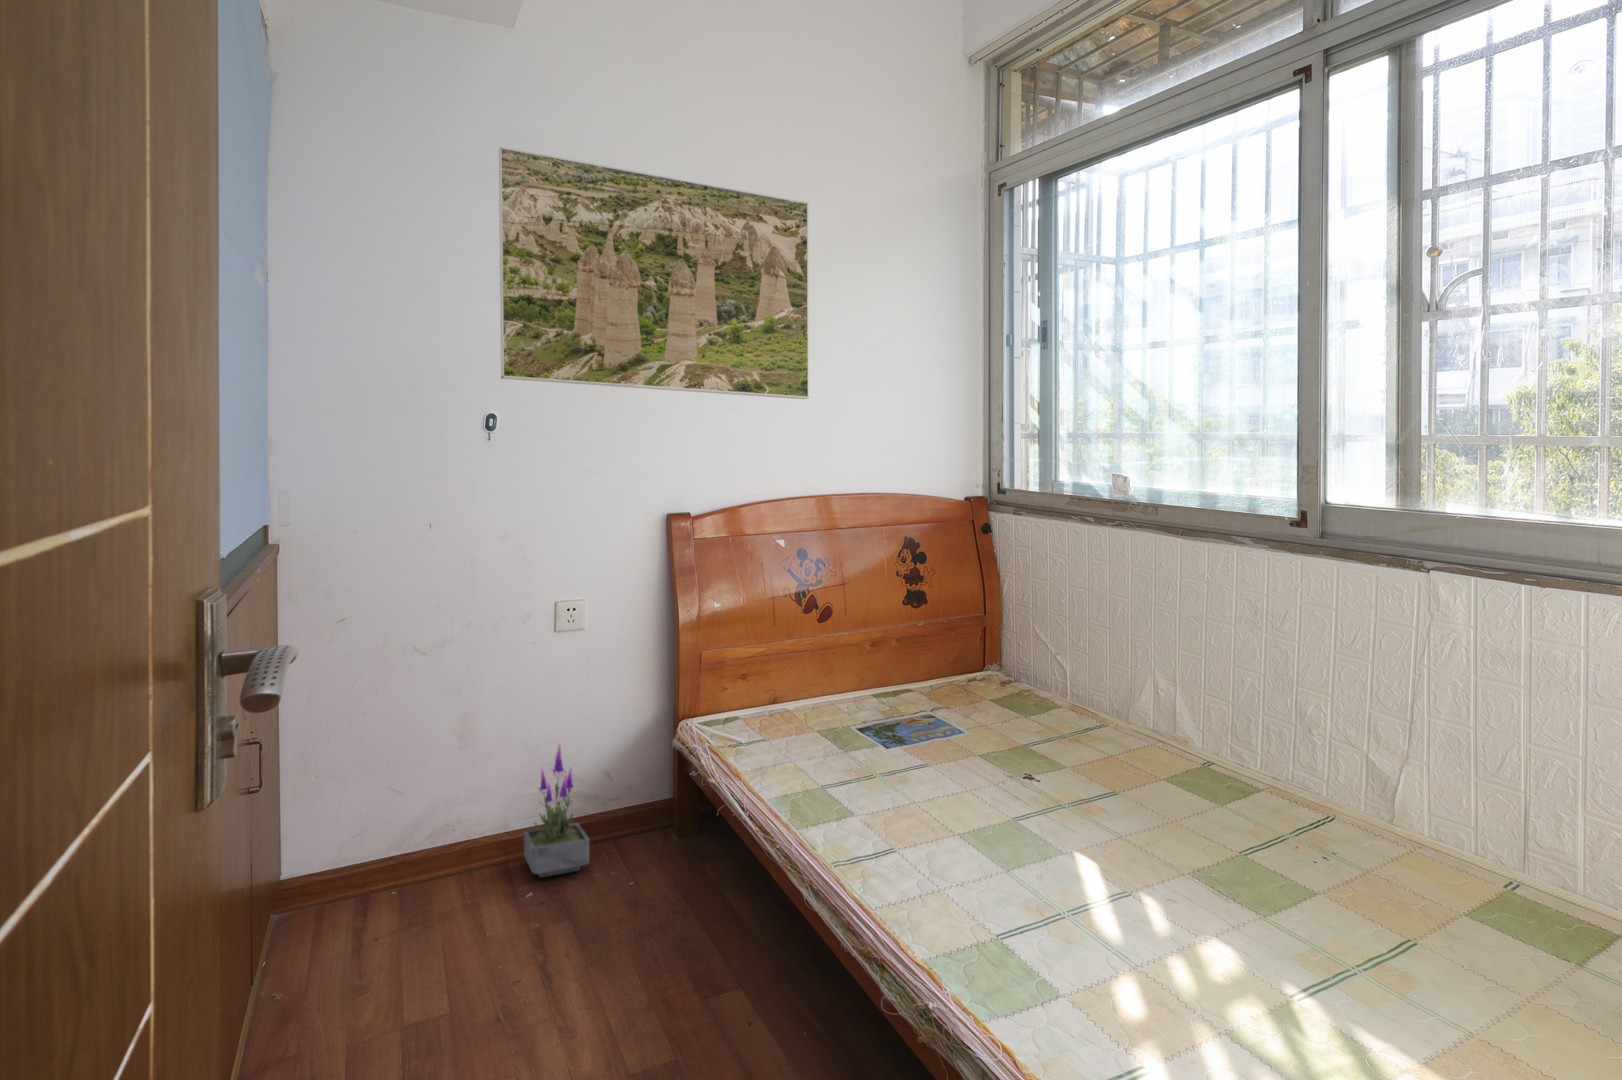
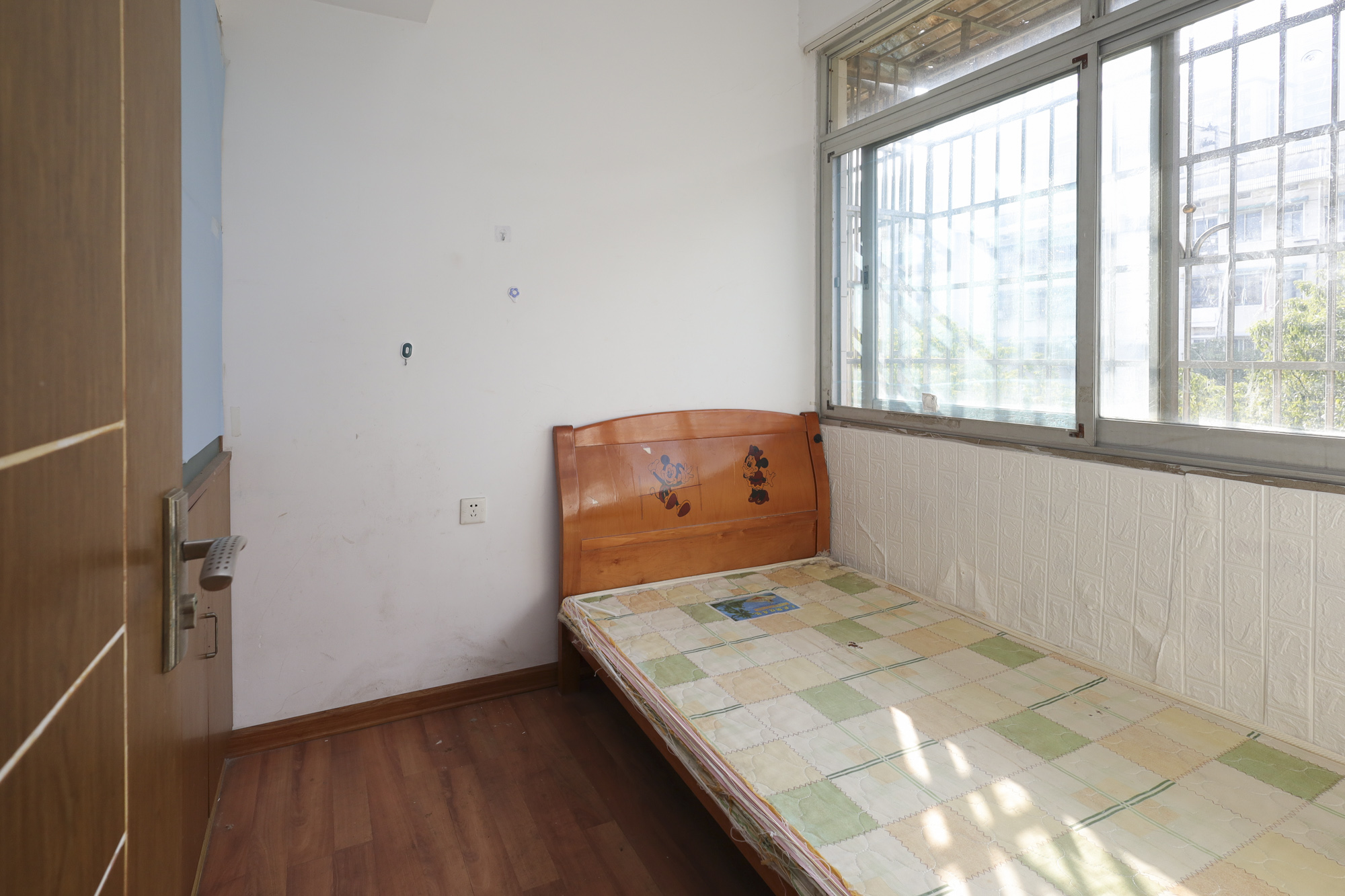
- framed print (666, 283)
- potted plant (556, 804)
